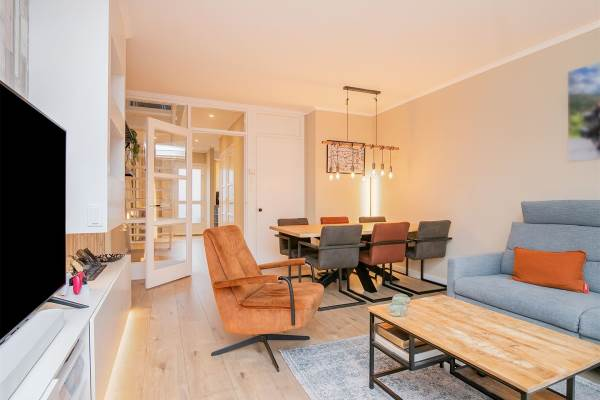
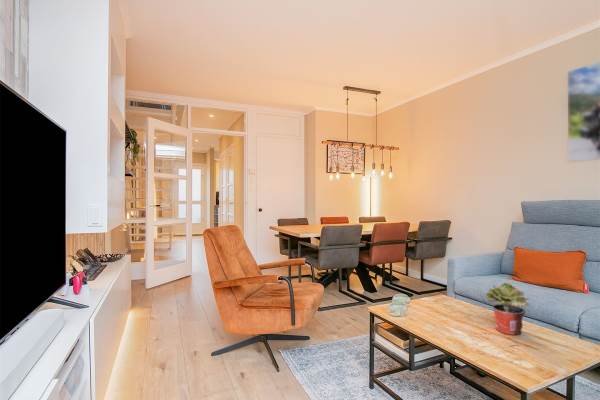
+ potted plant (507, 307)
